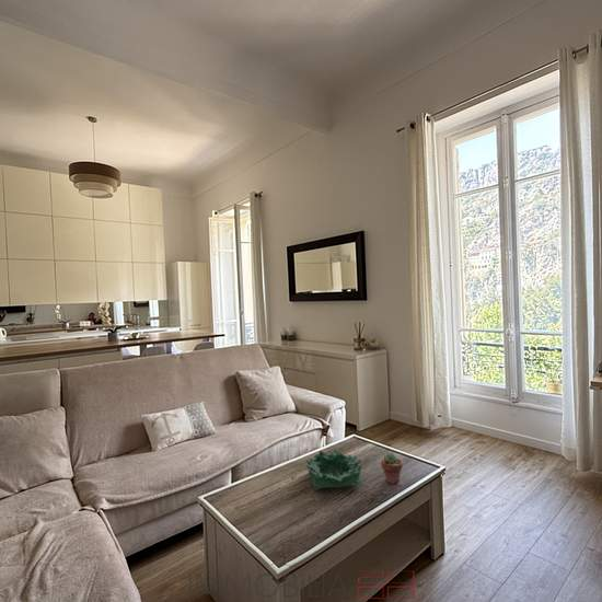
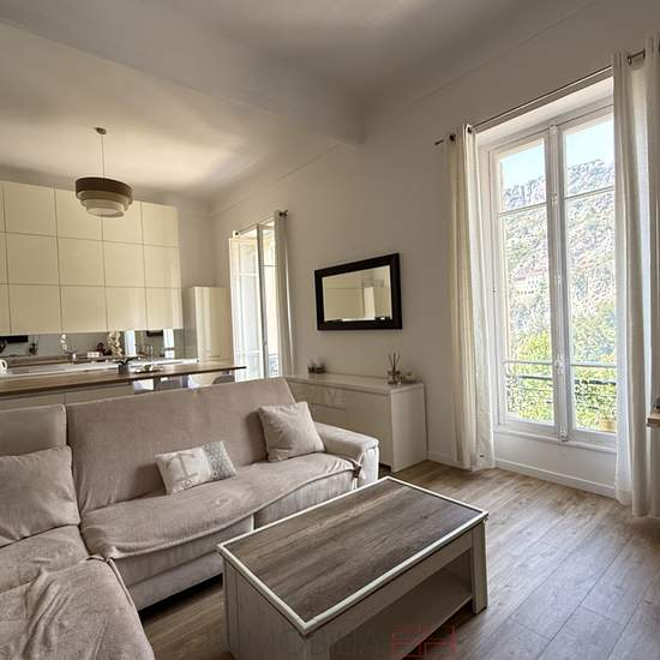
- decorative bowl (334, 470)
- potted succulent (392, 466)
